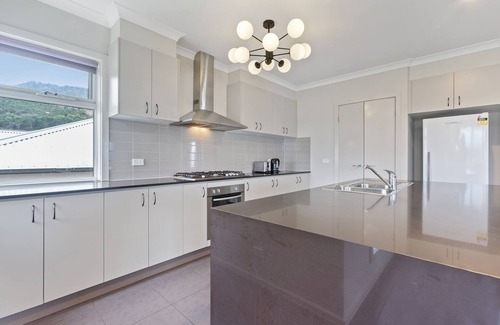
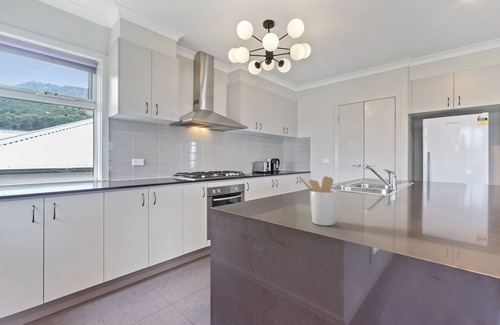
+ utensil holder (316, 199)
